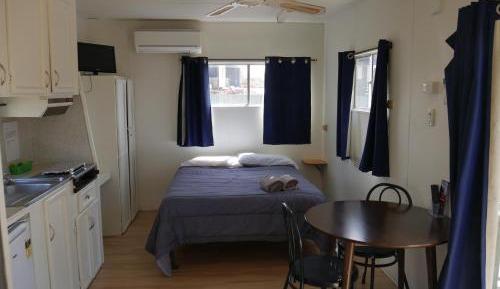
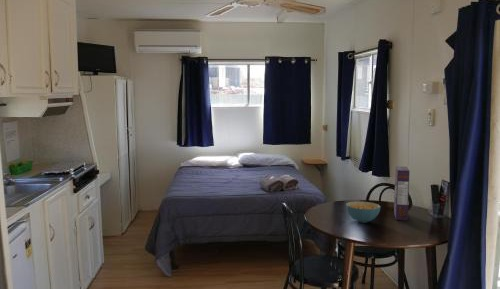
+ cereal box (401, 192)
+ cereal bowl (362, 213)
